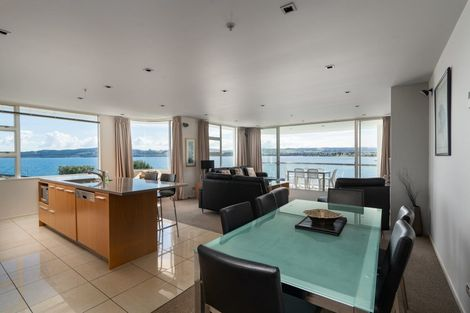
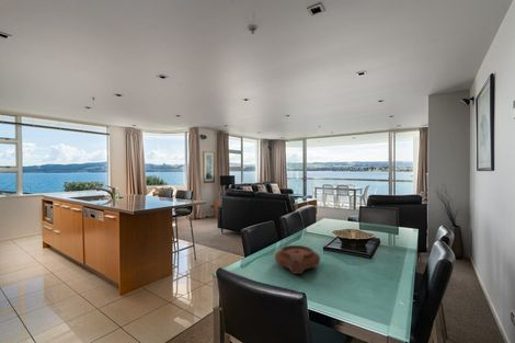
+ plate (295, 258)
